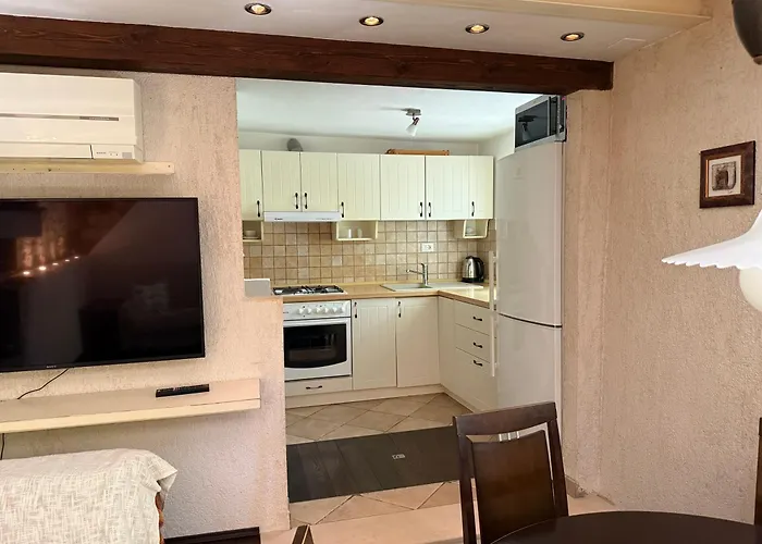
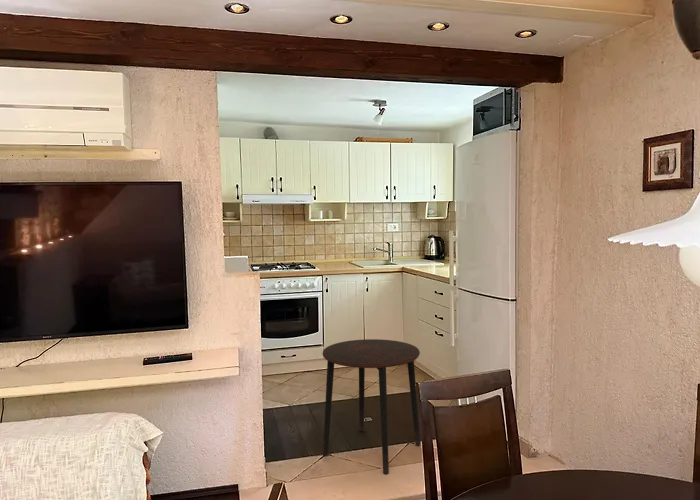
+ side table (363, 400)
